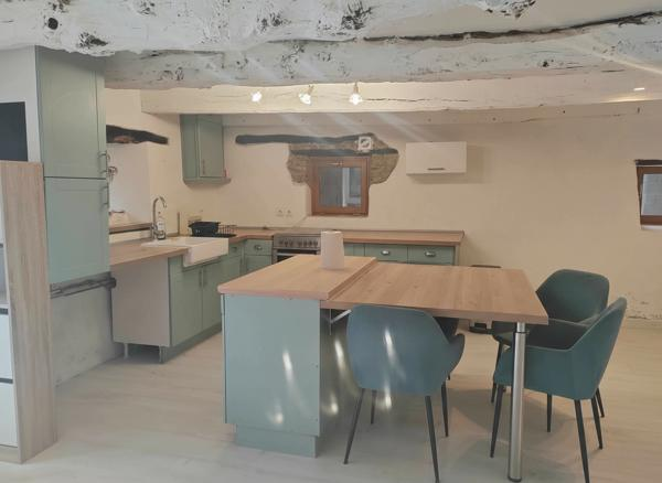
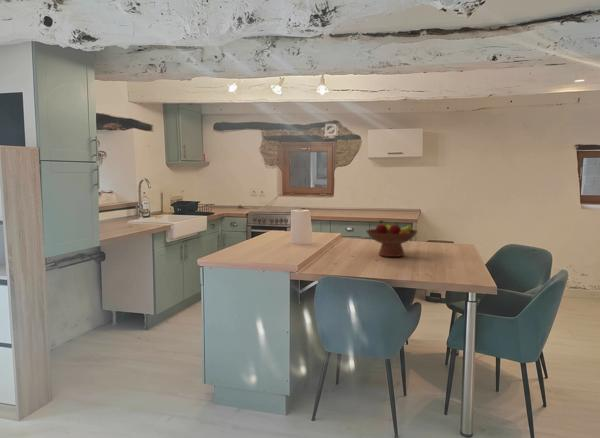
+ fruit bowl (391, 238)
